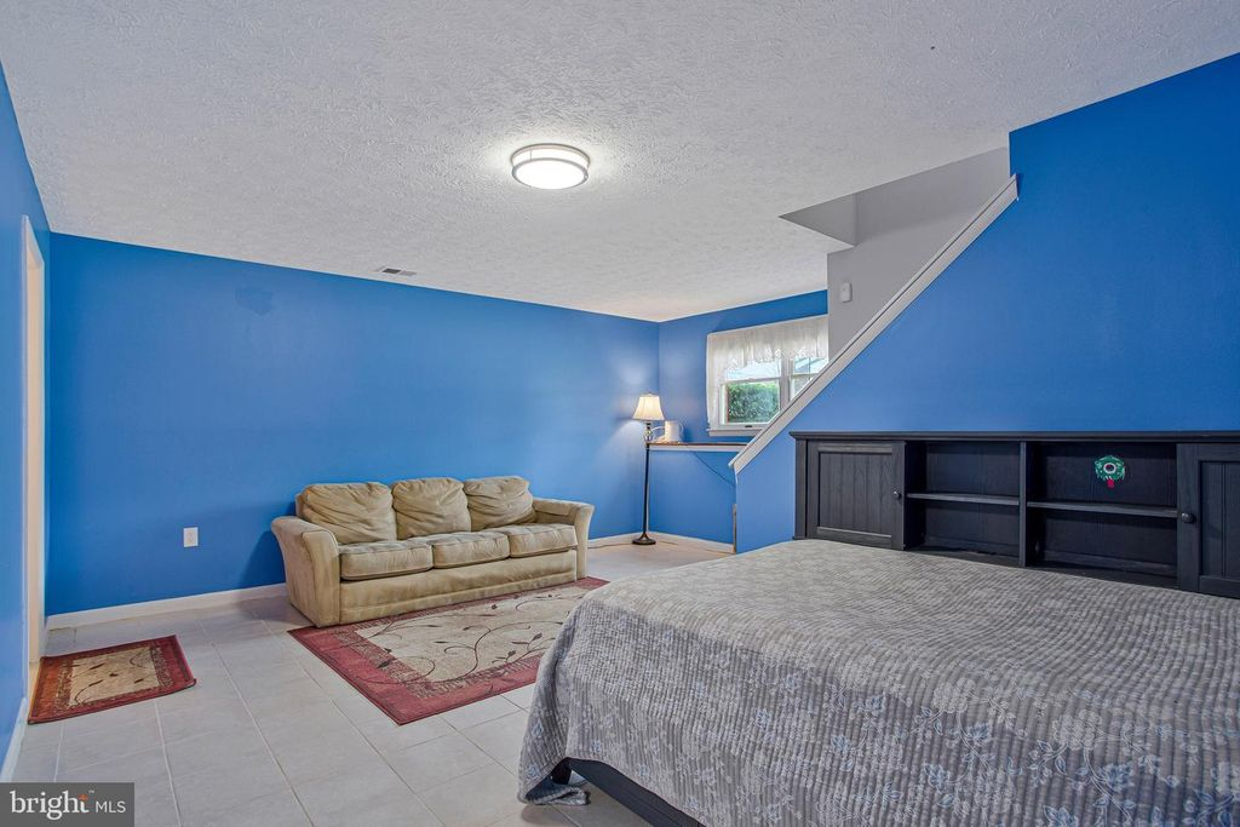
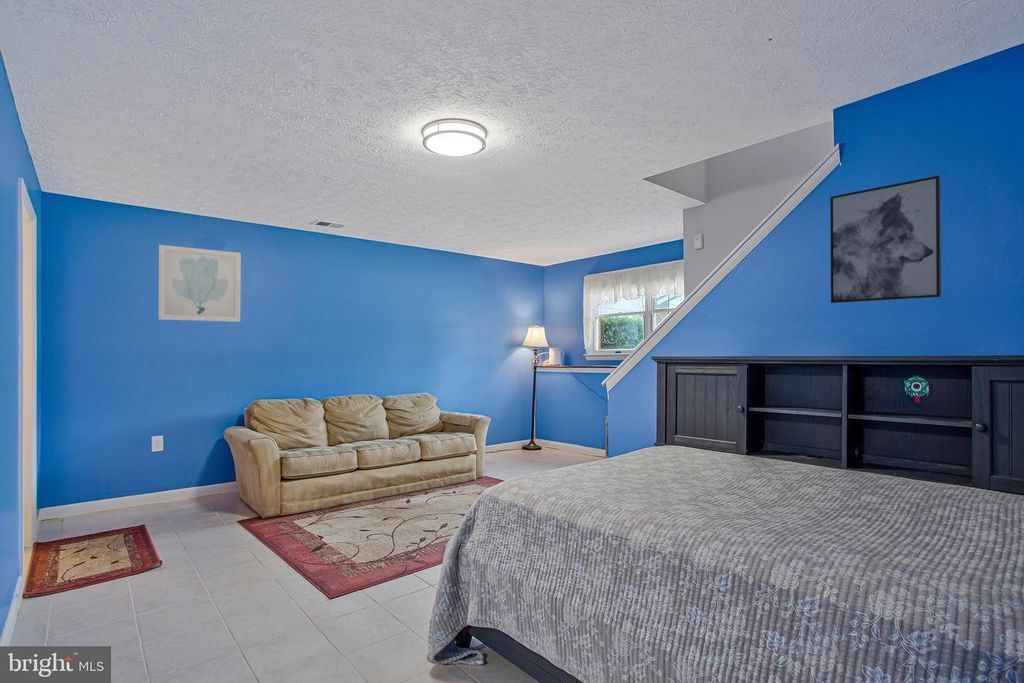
+ wall art (882, 243)
+ wall art (201, 284)
